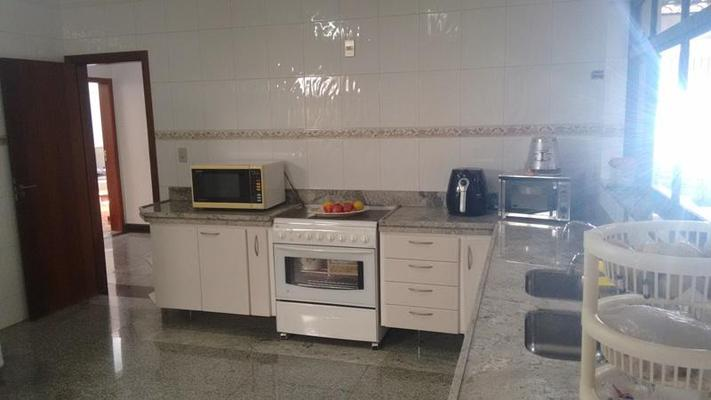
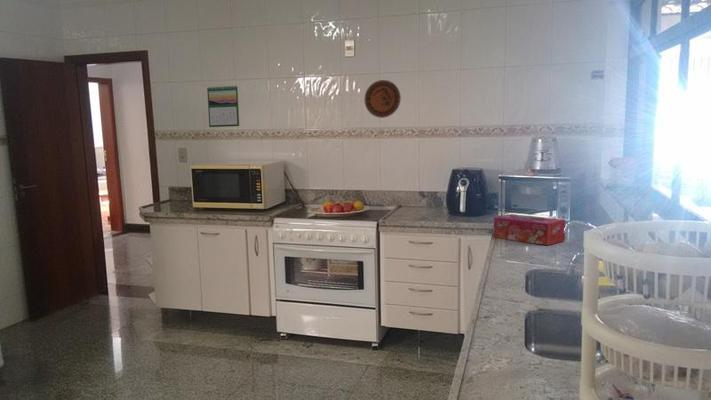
+ decorative plate (382, 98)
+ tissue box (528, 228)
+ calendar (223, 106)
